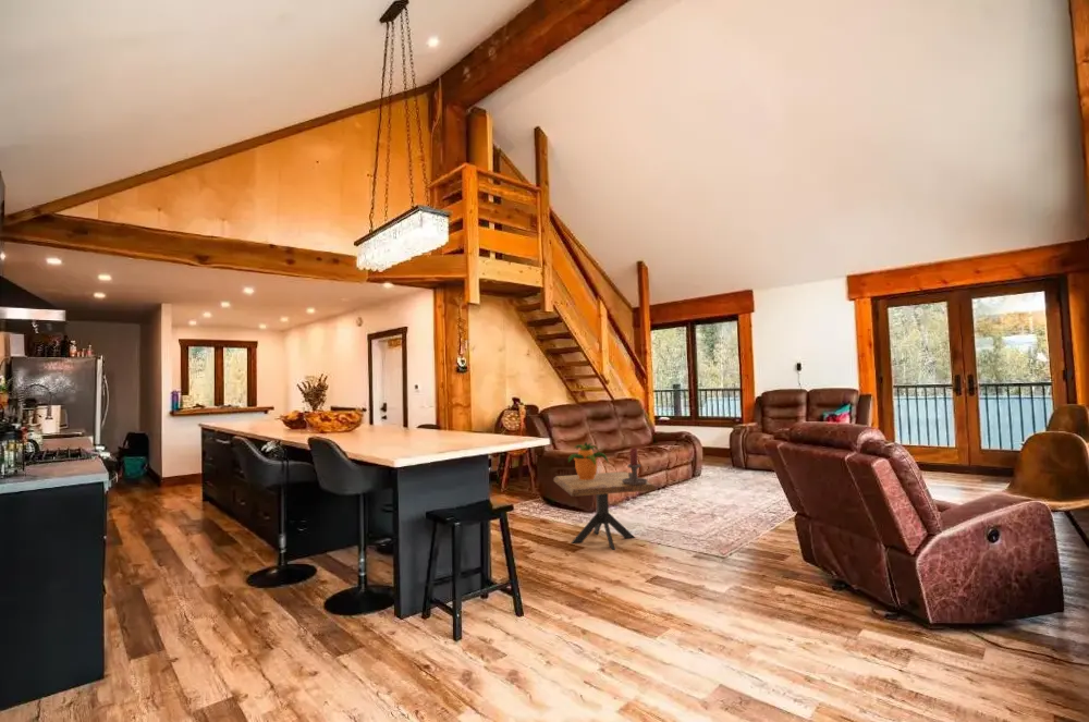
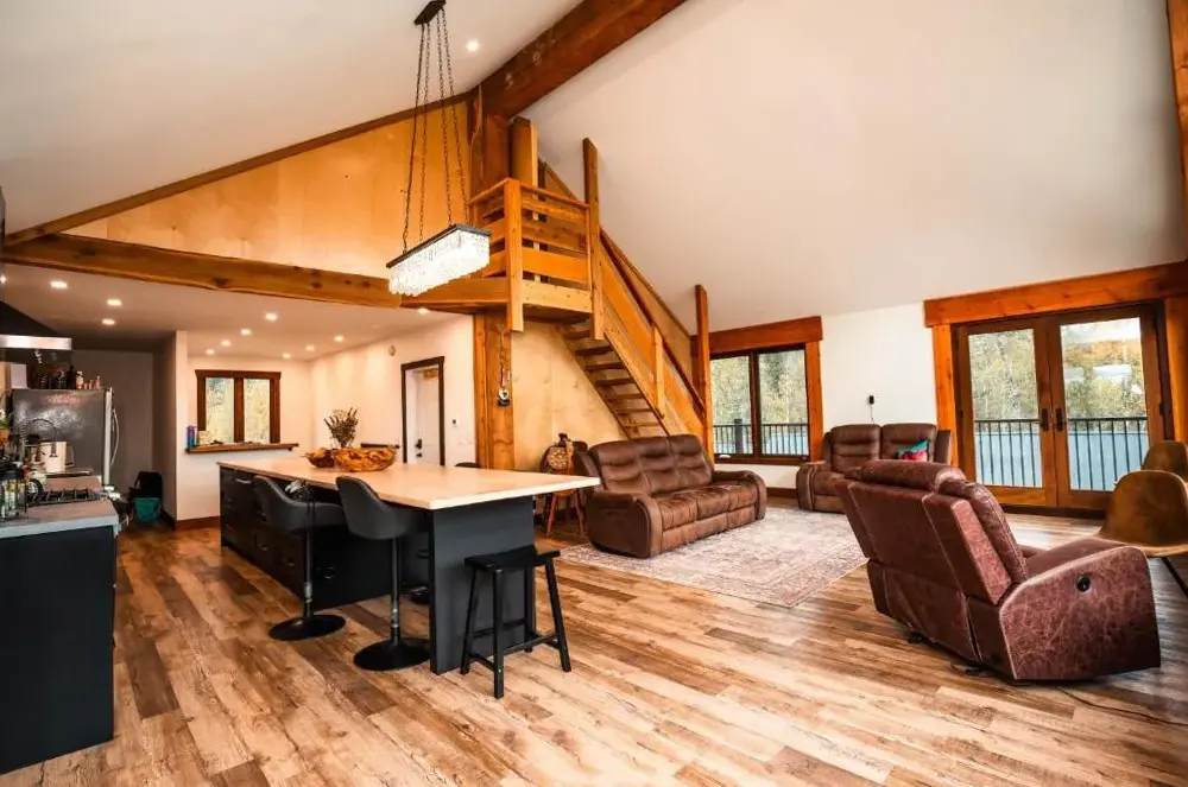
- candle holder (633, 464)
- side table (602, 510)
- potted plant (584, 460)
